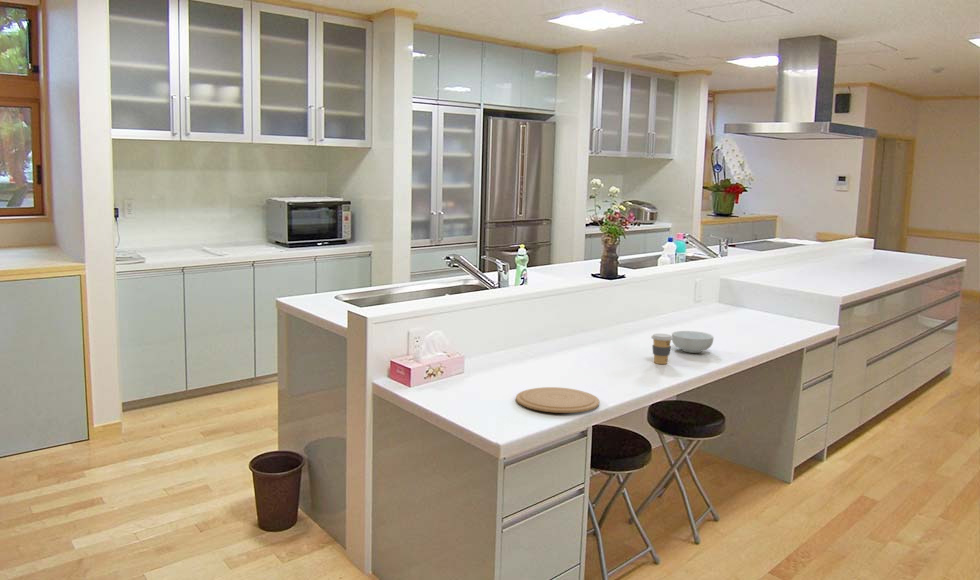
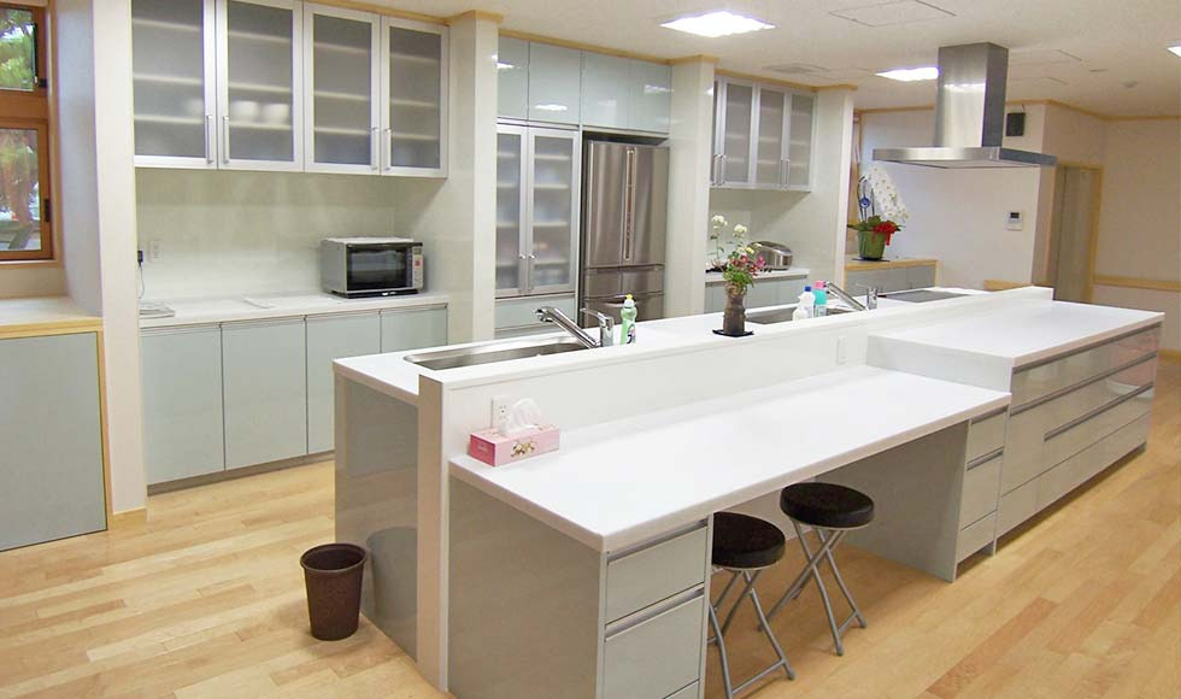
- plate (557, 398)
- cereal bowl (692, 342)
- coffee cup (661, 349)
